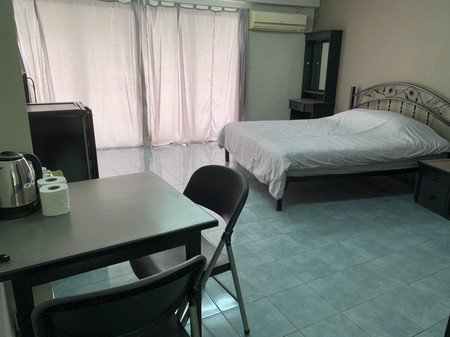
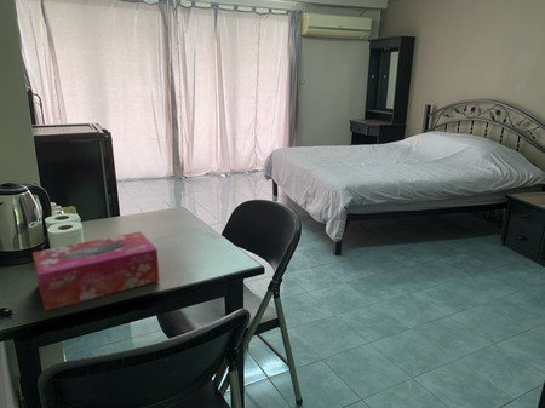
+ tissue box (97, 266)
